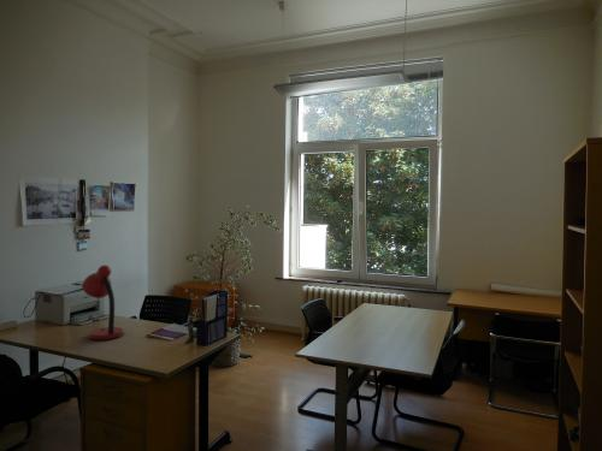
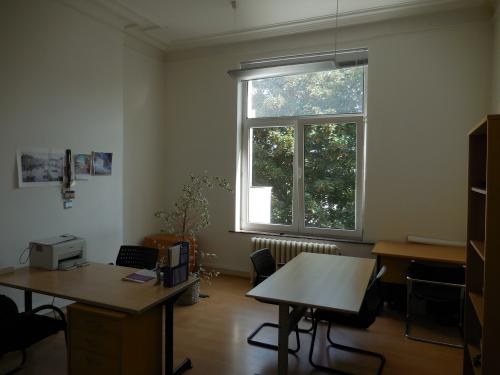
- desk lamp (100, 297)
